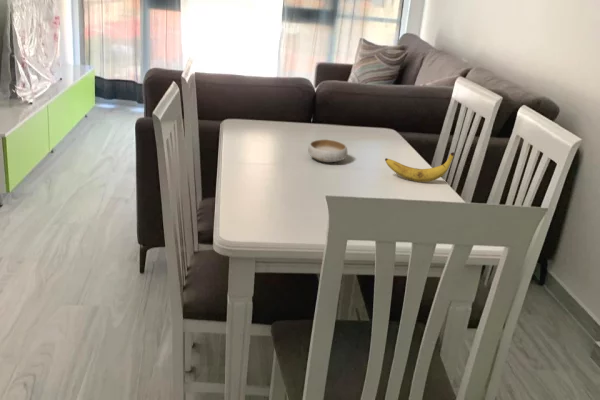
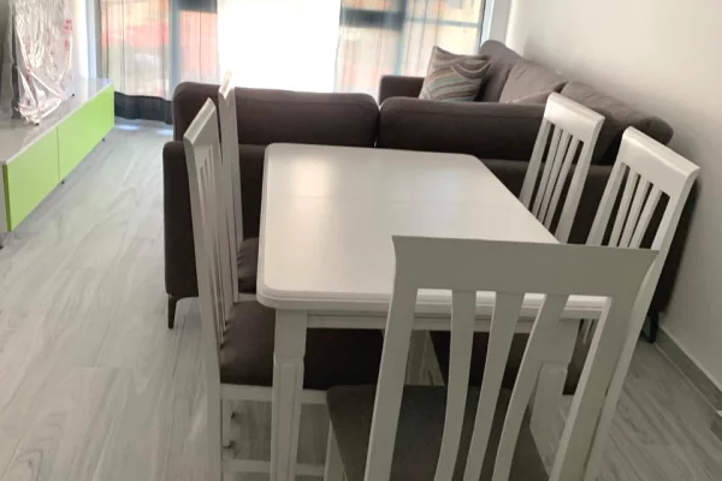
- bowl (327, 152)
- banana (416, 168)
